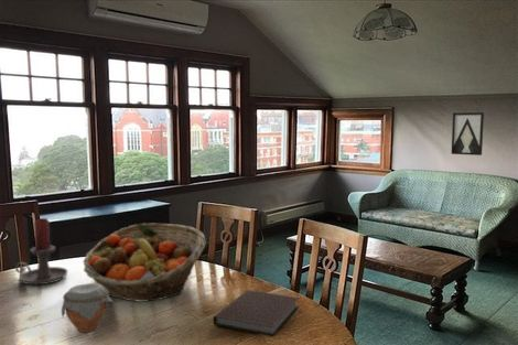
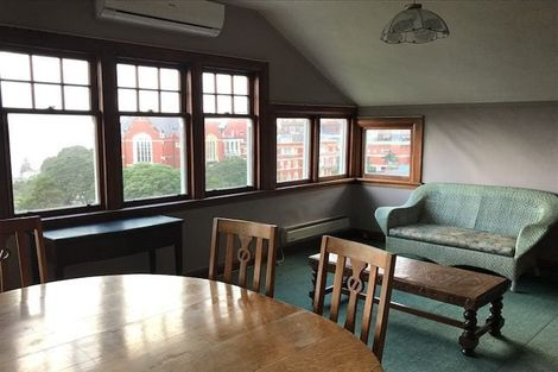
- notebook (258, 311)
- fruit basket (144, 259)
- jar (85, 308)
- candle holder (37, 248)
- wall art (466, 133)
